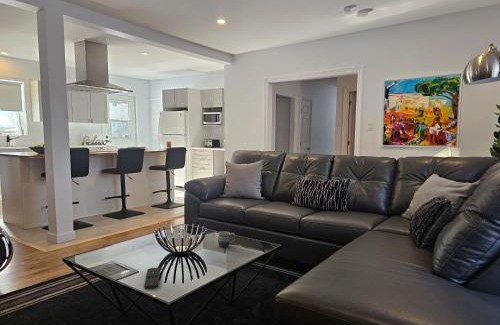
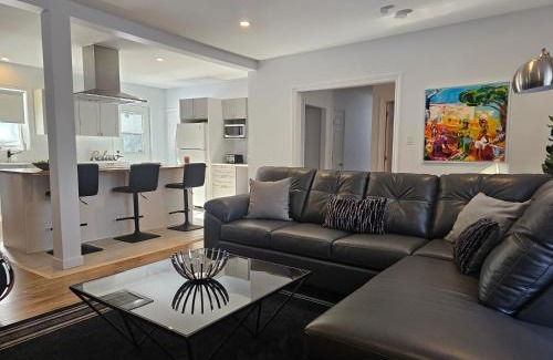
- remote control (152, 277)
- mug (226, 239)
